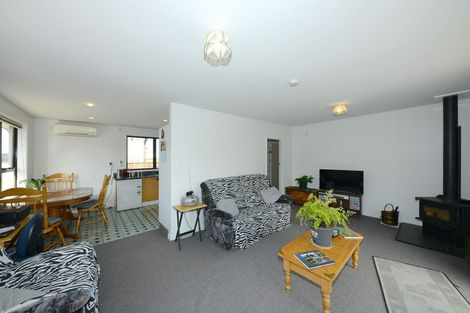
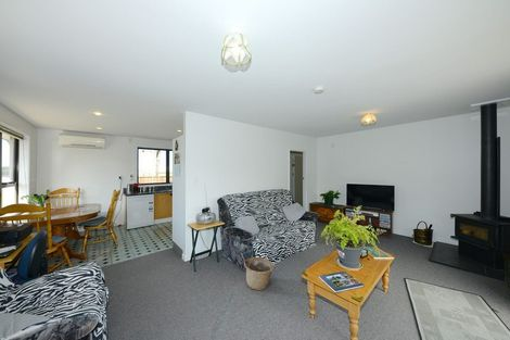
+ basket (258, 272)
